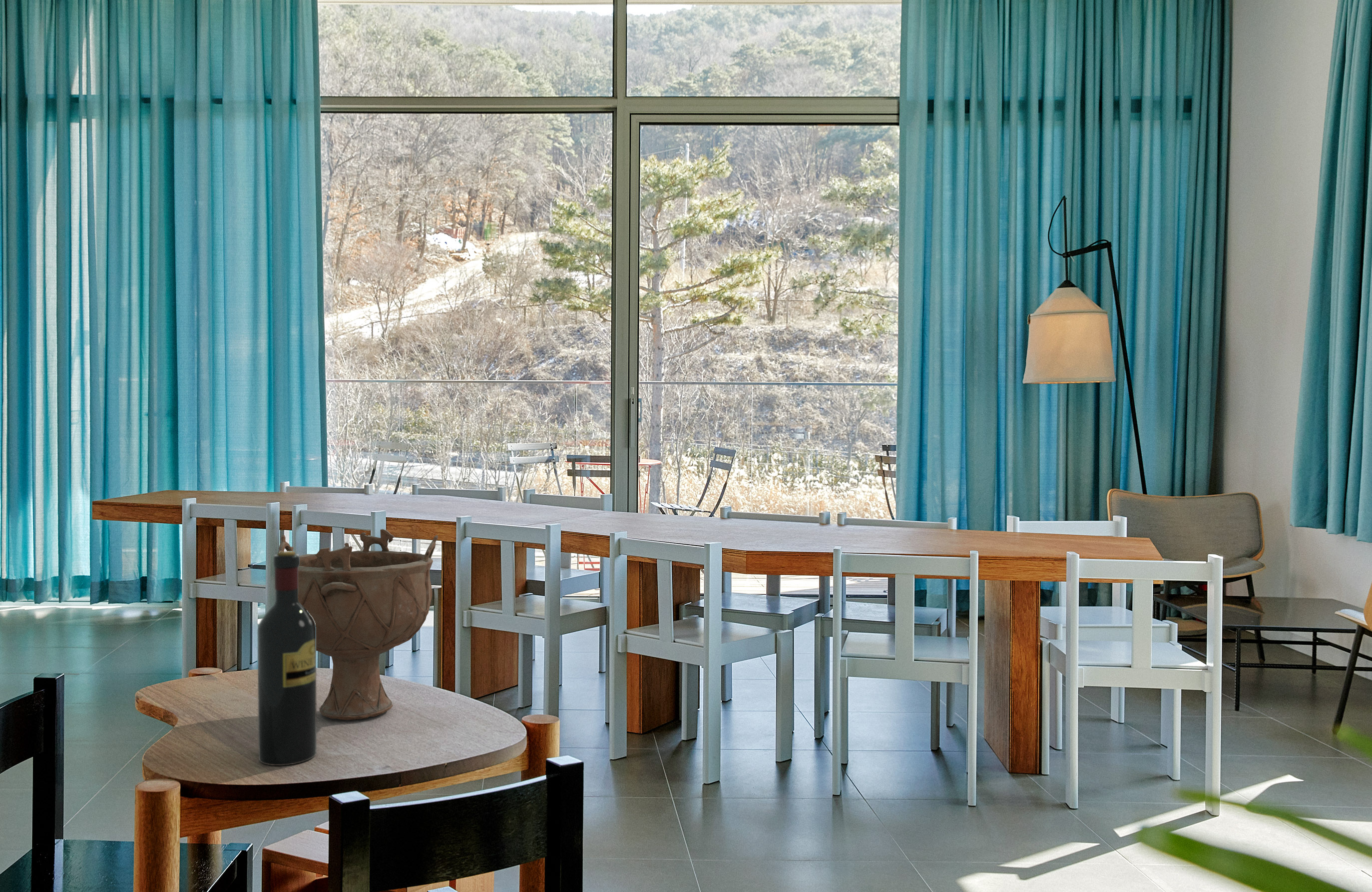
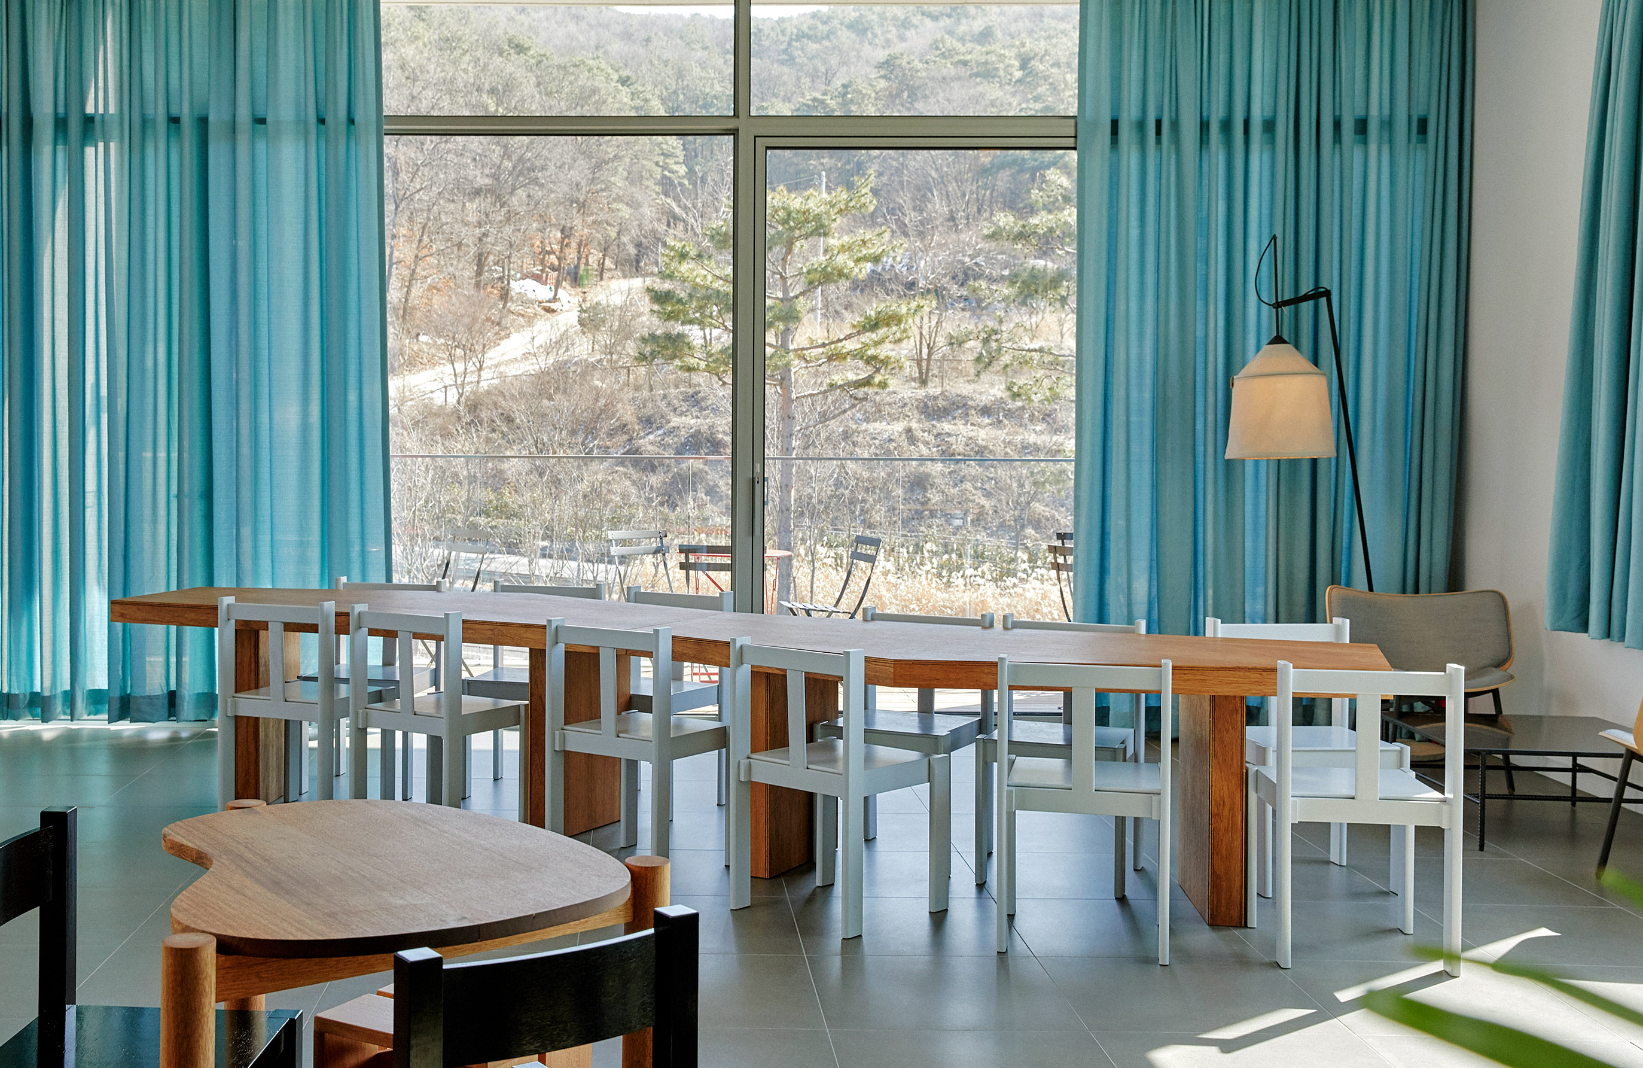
- decorative bowl (358, 622)
- wine bottle (287, 655)
